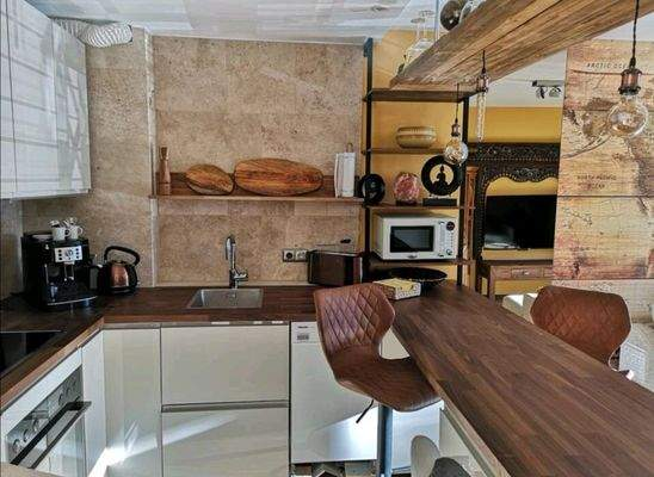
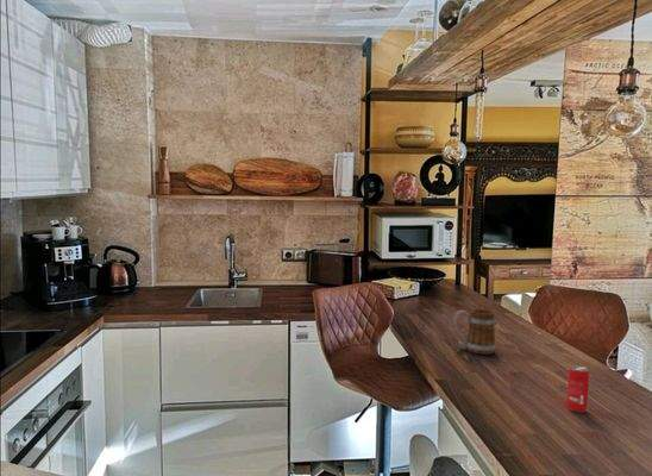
+ beverage can (577, 388)
+ mug (475, 330)
